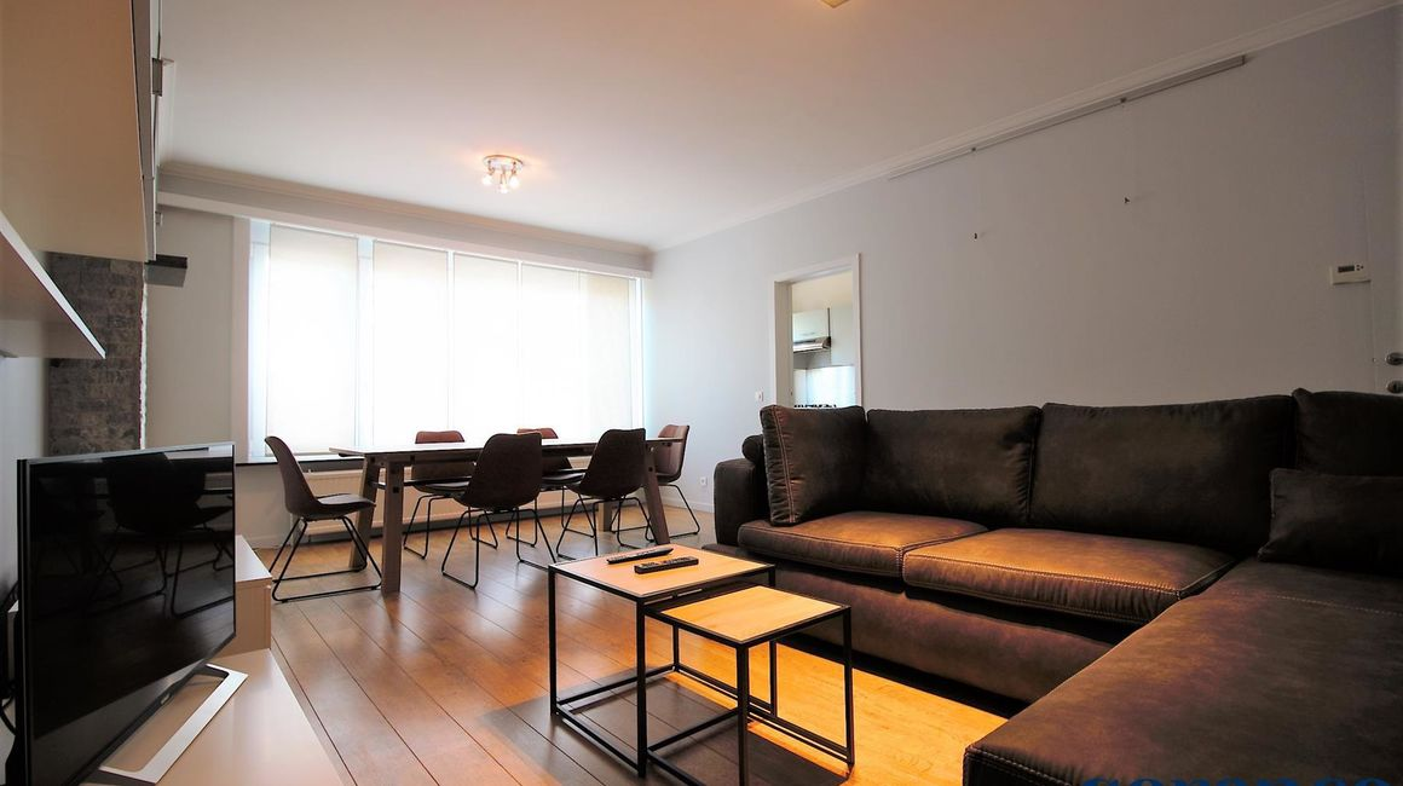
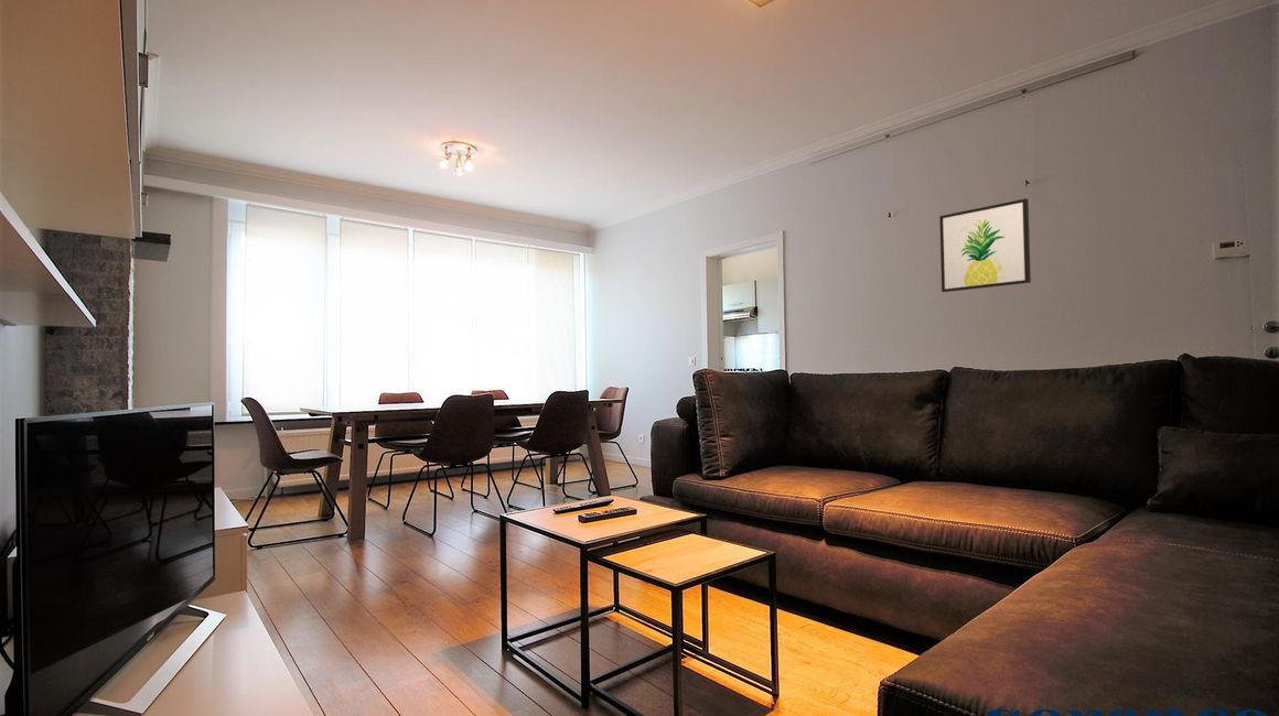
+ wall art (982, 247)
